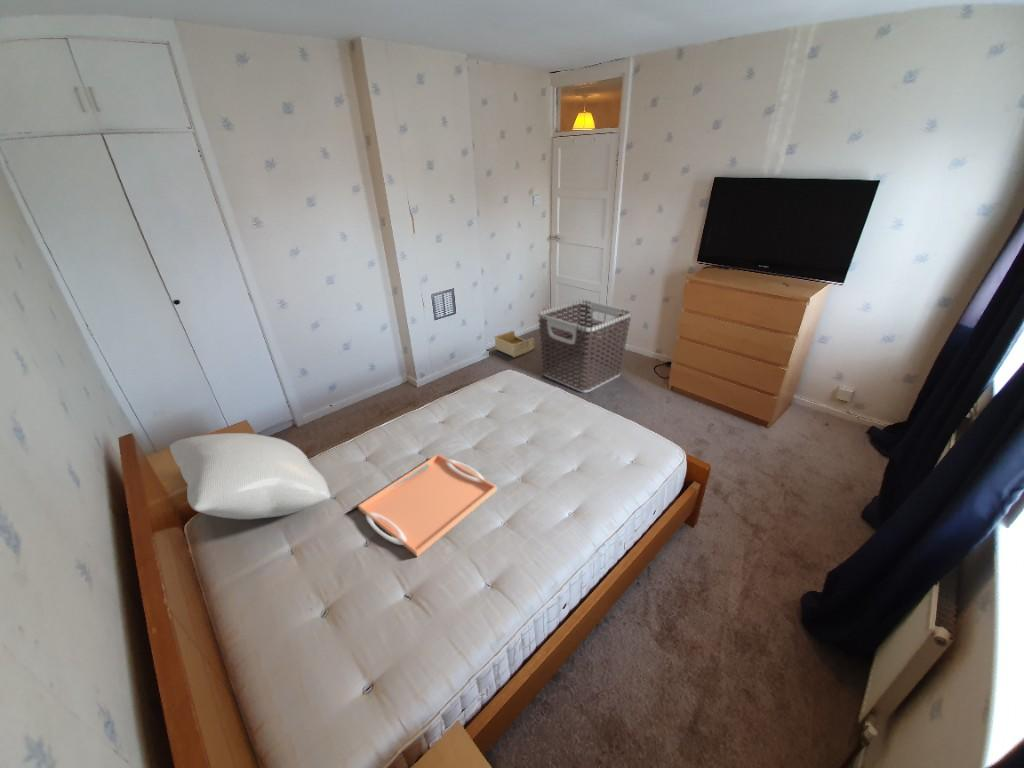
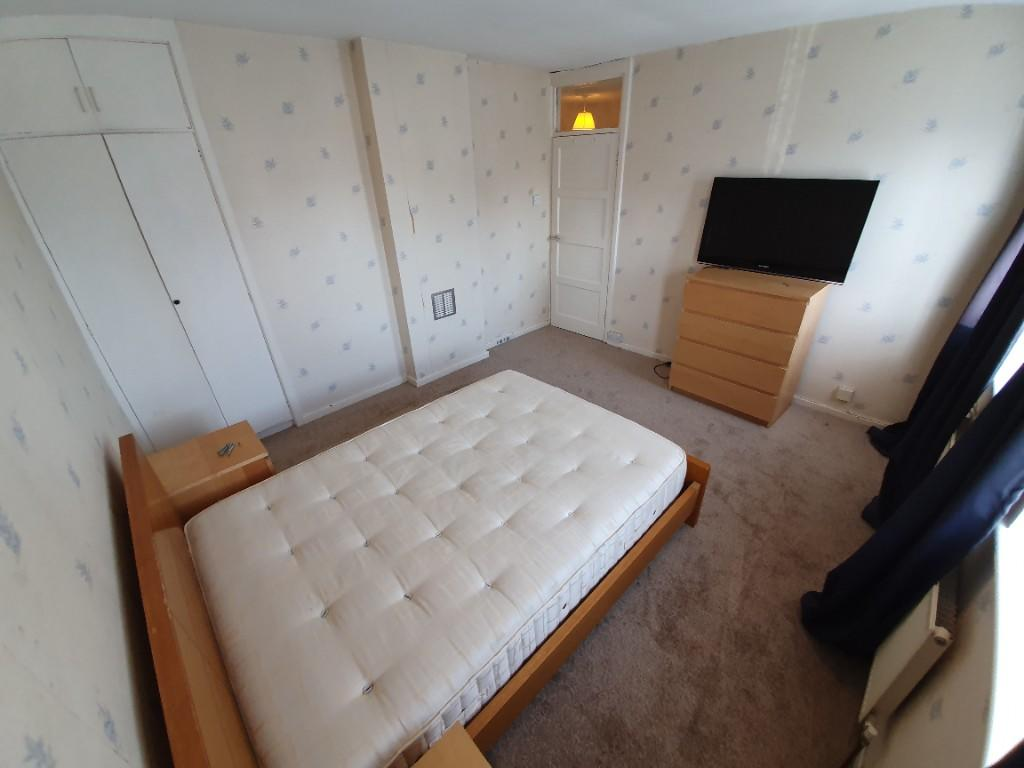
- storage bin (514, 343)
- serving tray (429, 497)
- clothes hamper (583, 344)
- pillow (253, 471)
